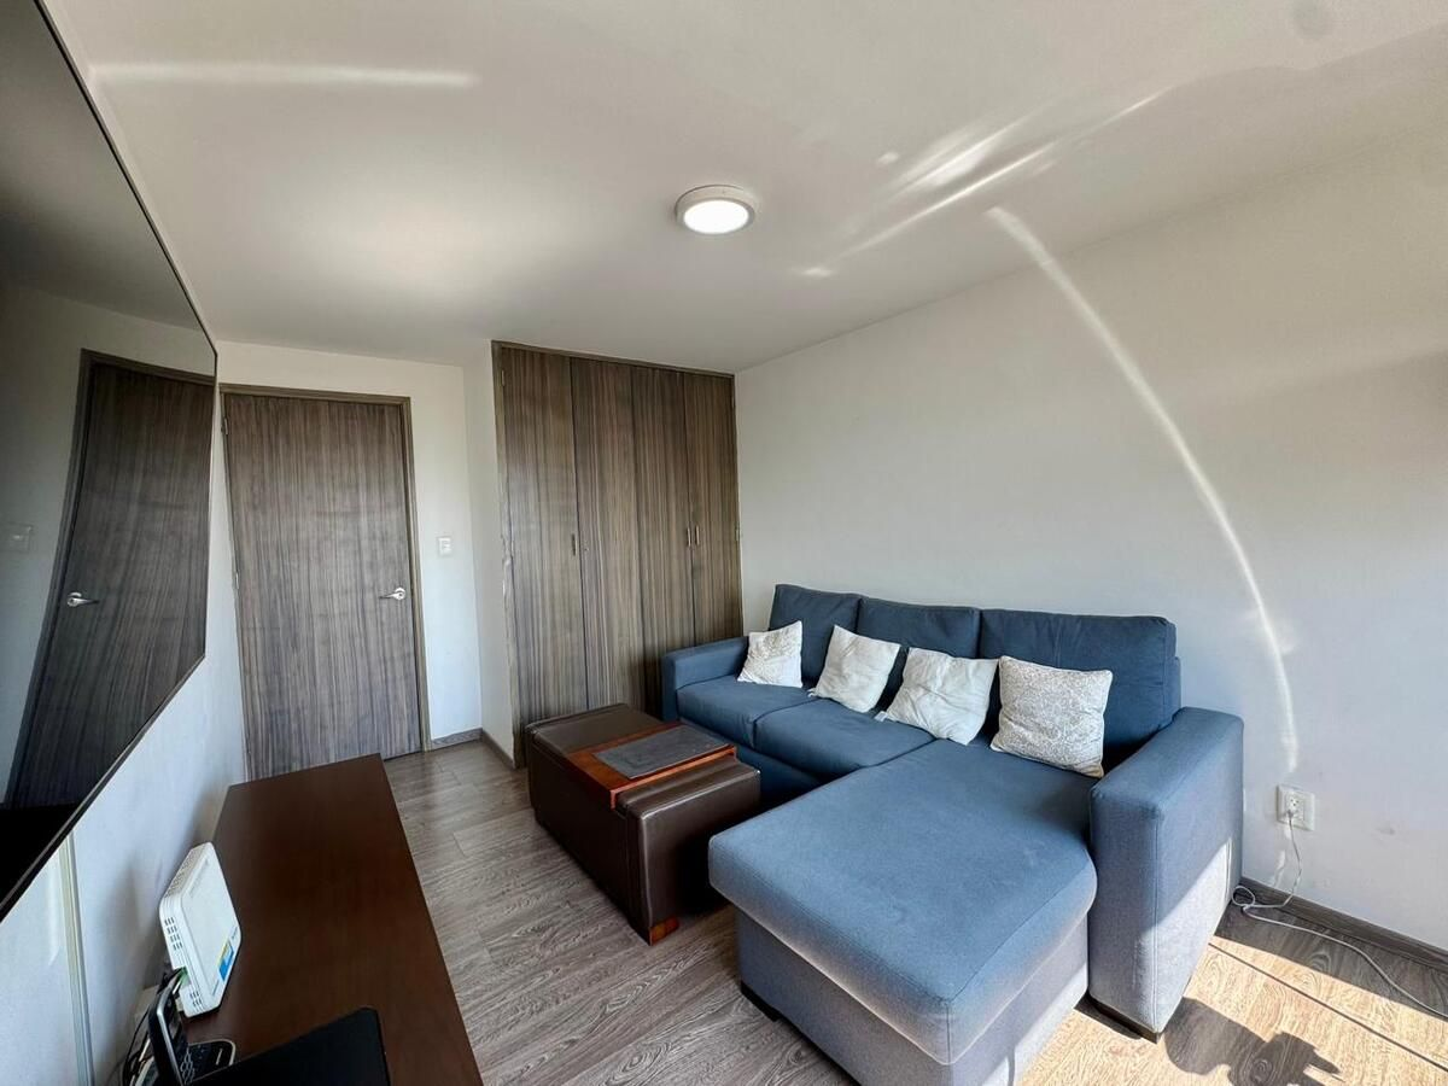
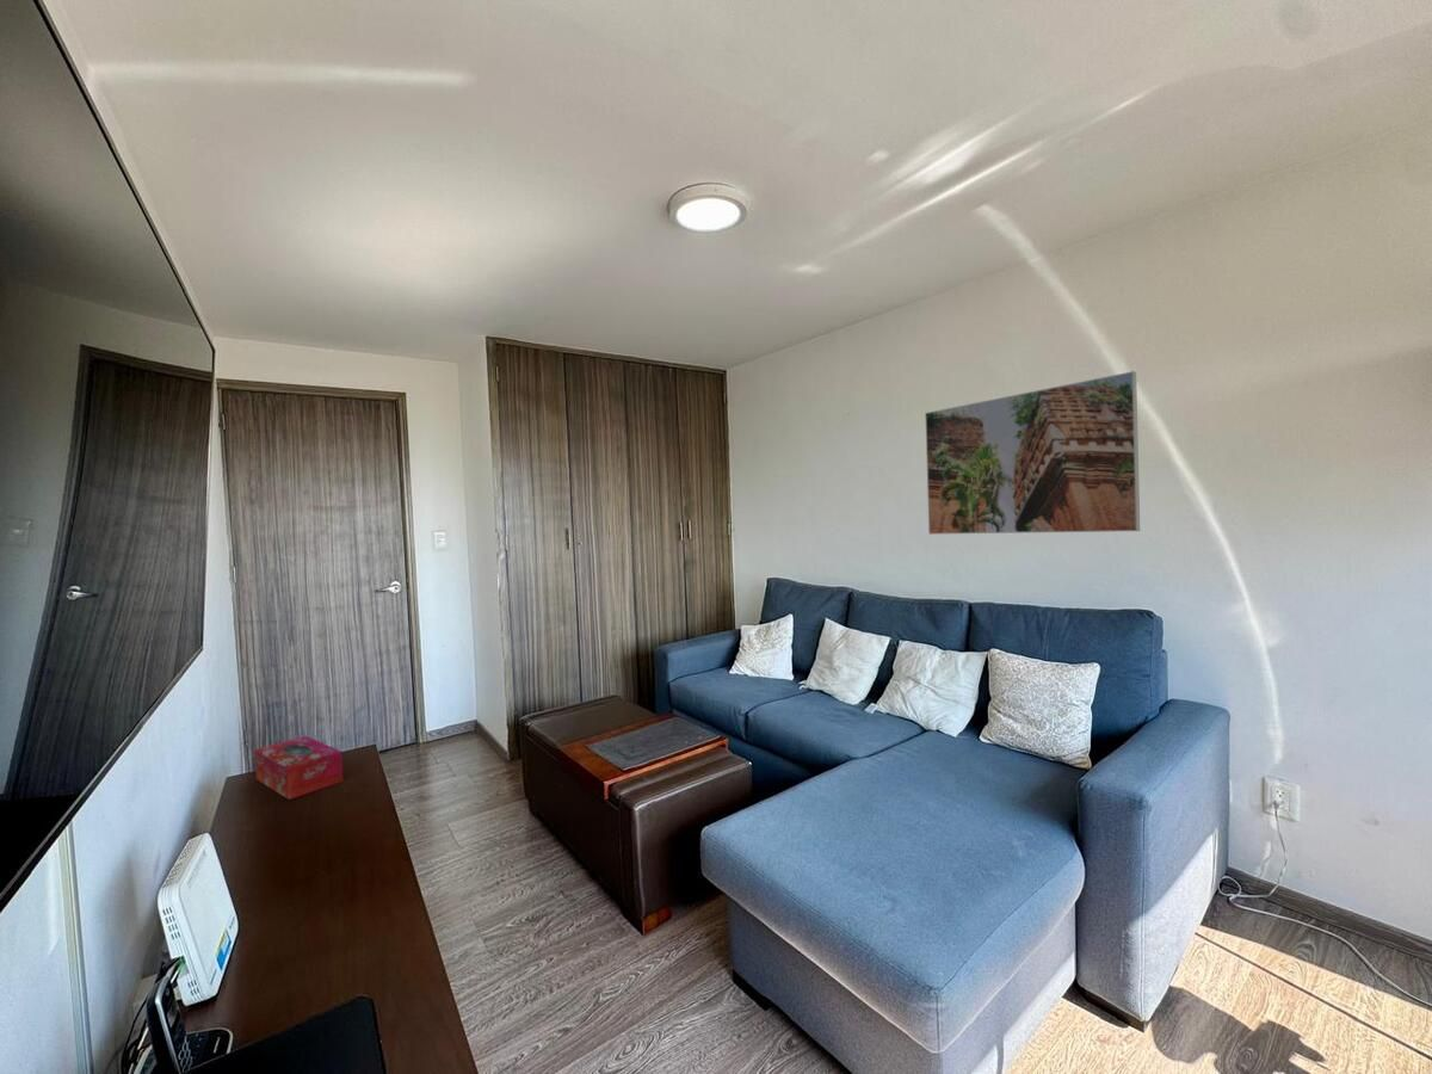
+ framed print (1018, 464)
+ tissue box (297, 765)
